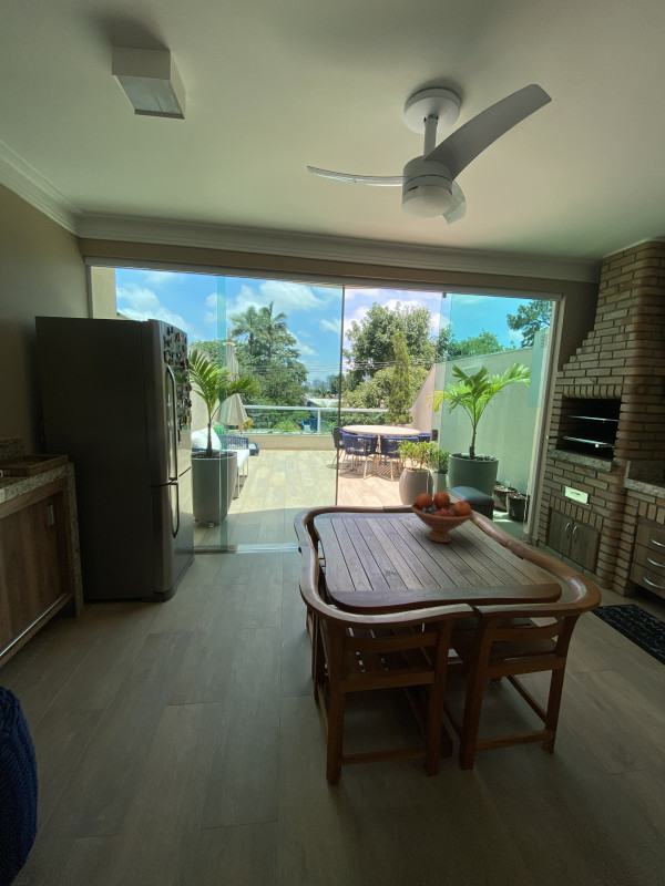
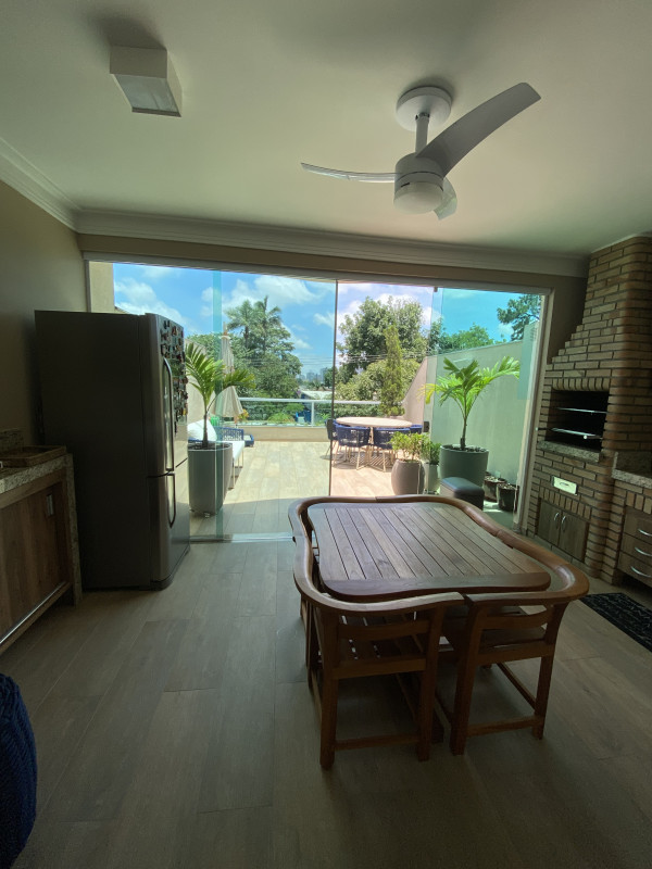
- fruit bowl (440, 517)
